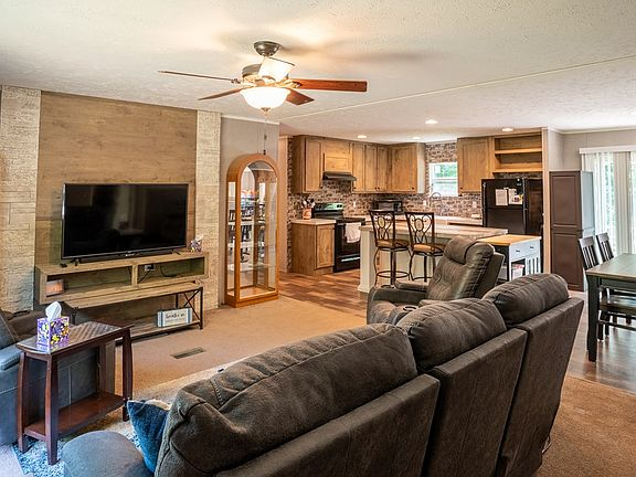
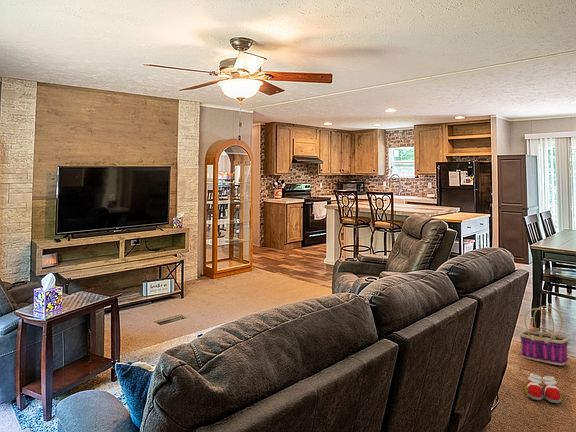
+ slippers (543, 387)
+ basket (542, 333)
